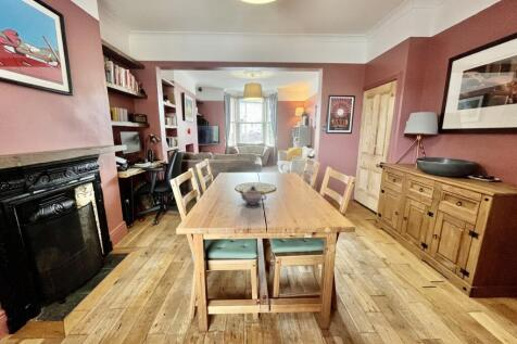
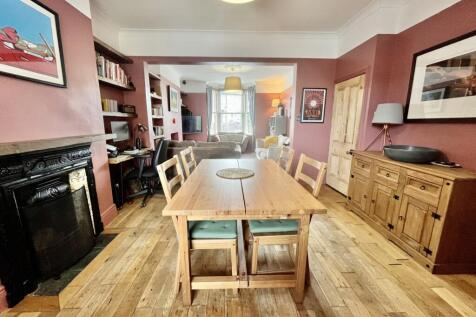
- teapot (252, 194)
